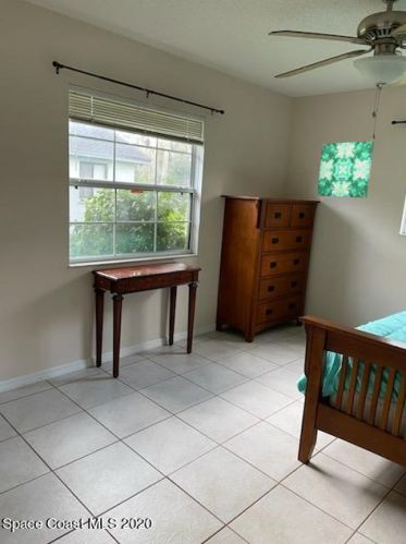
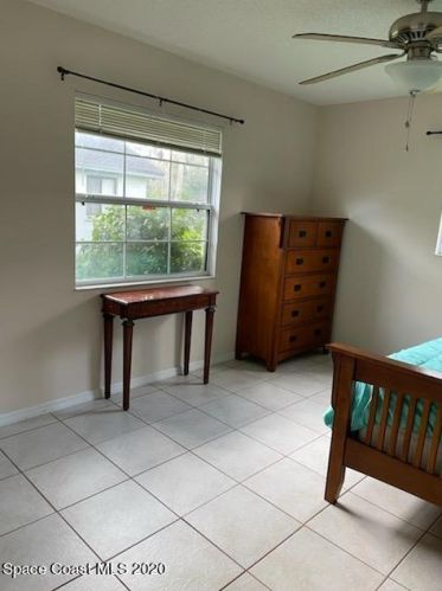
- wall art (344, 170)
